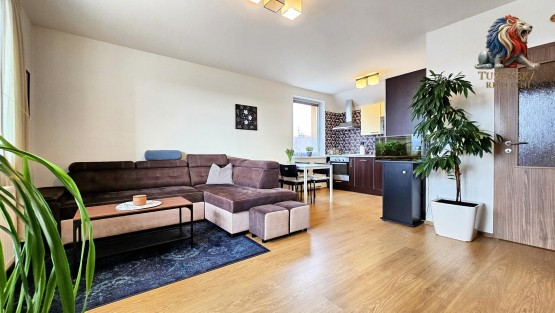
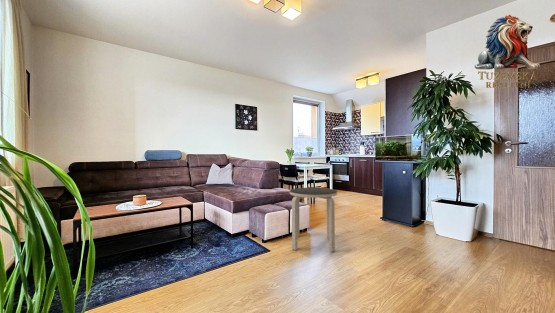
+ side table (327, 216)
